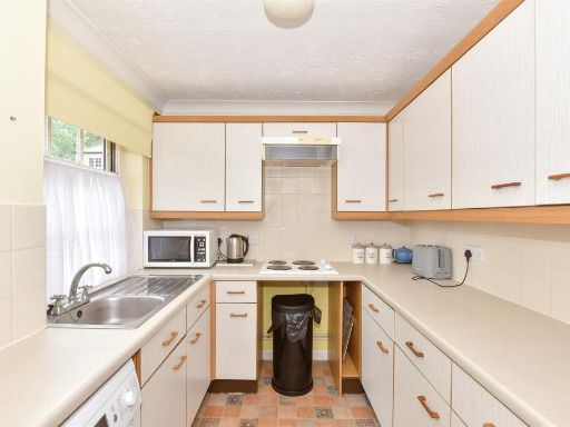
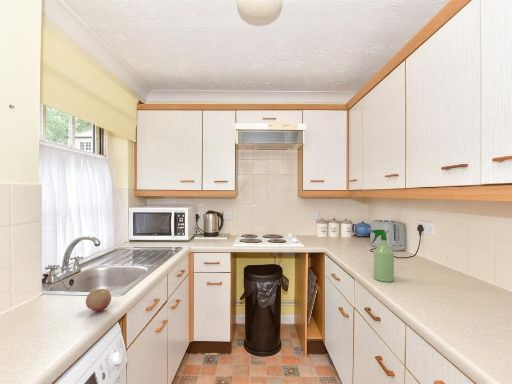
+ fruit (98, 300)
+ spray bottle (383, 254)
